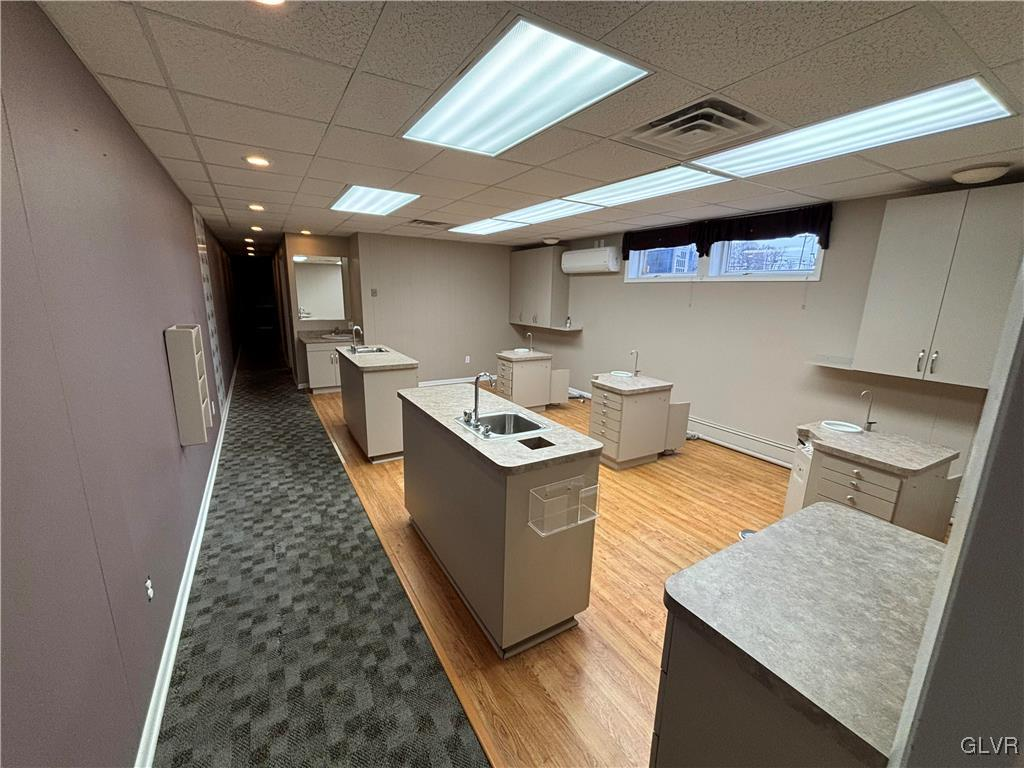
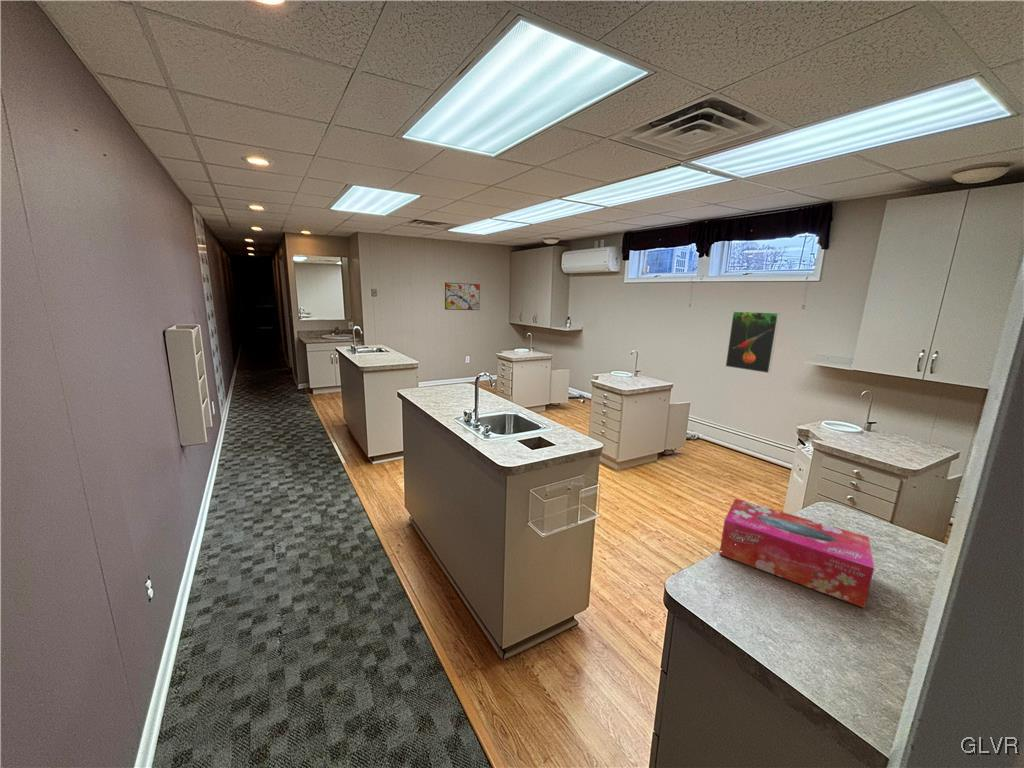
+ tissue box (791, 545)
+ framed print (751, 341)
+ wall art (462, 296)
